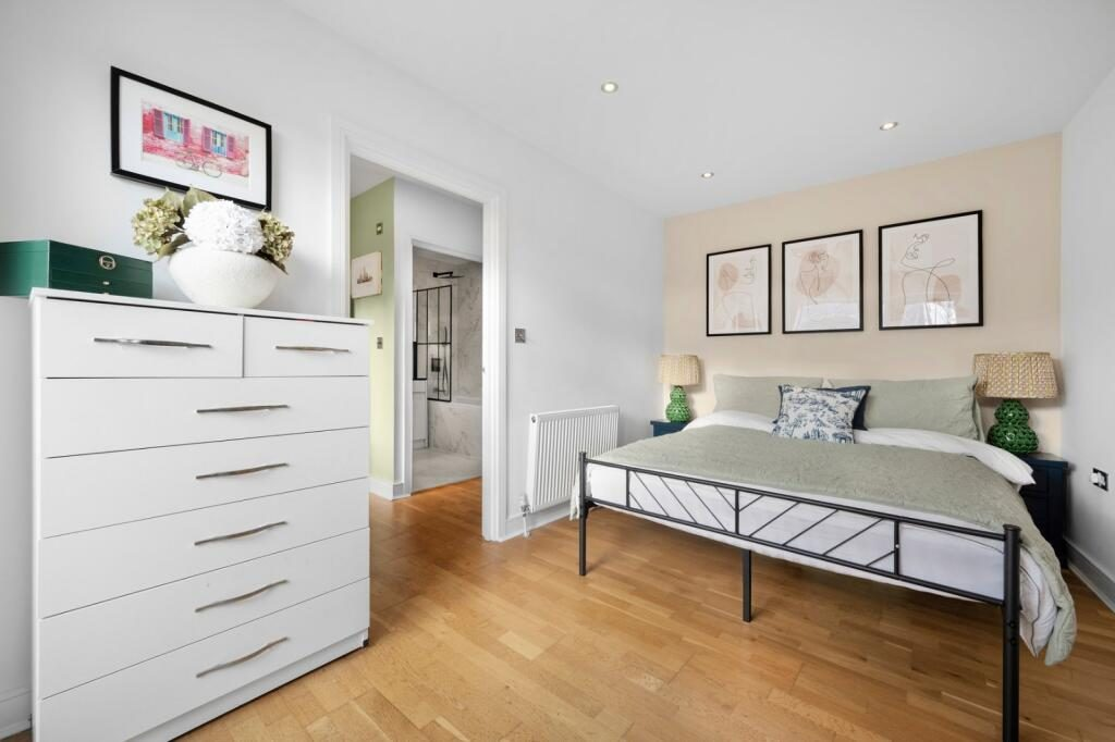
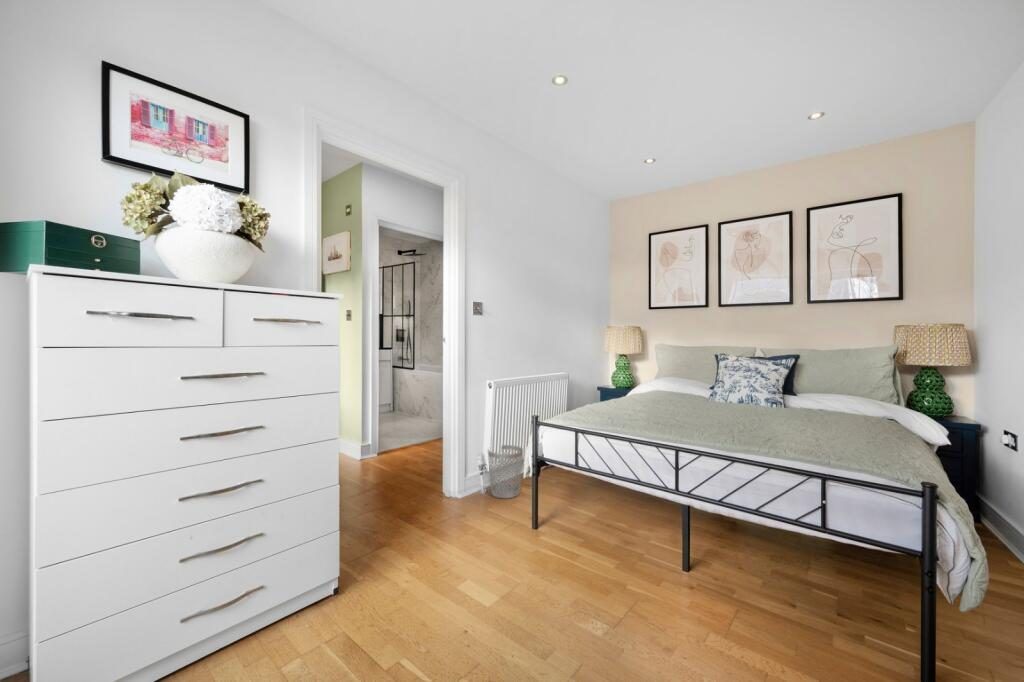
+ wastebasket (505, 471)
